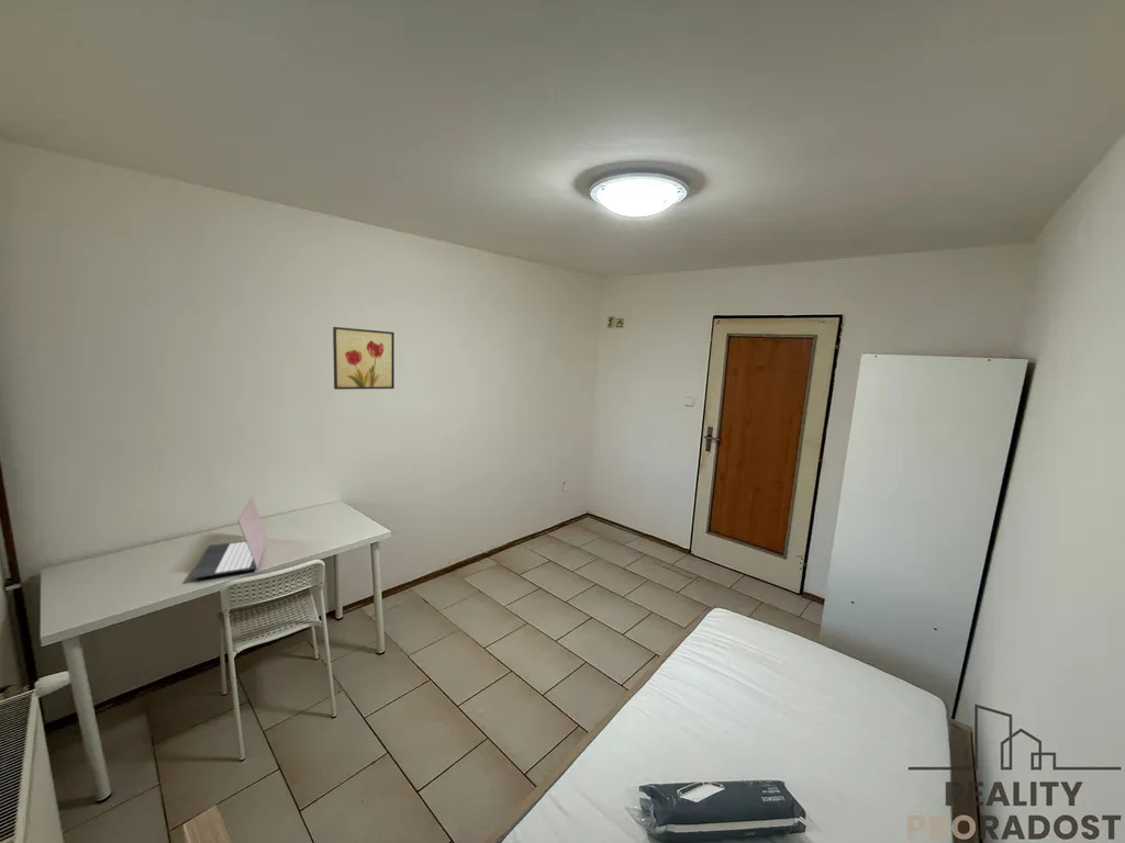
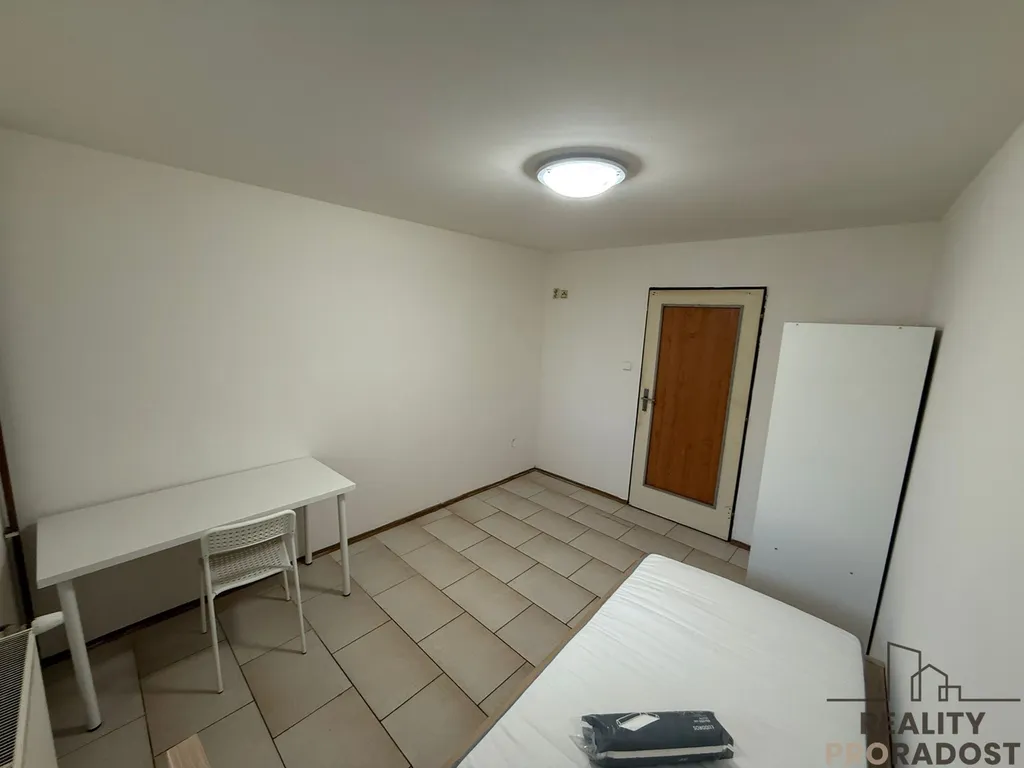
- laptop (231, 542)
- wall art (364, 359)
